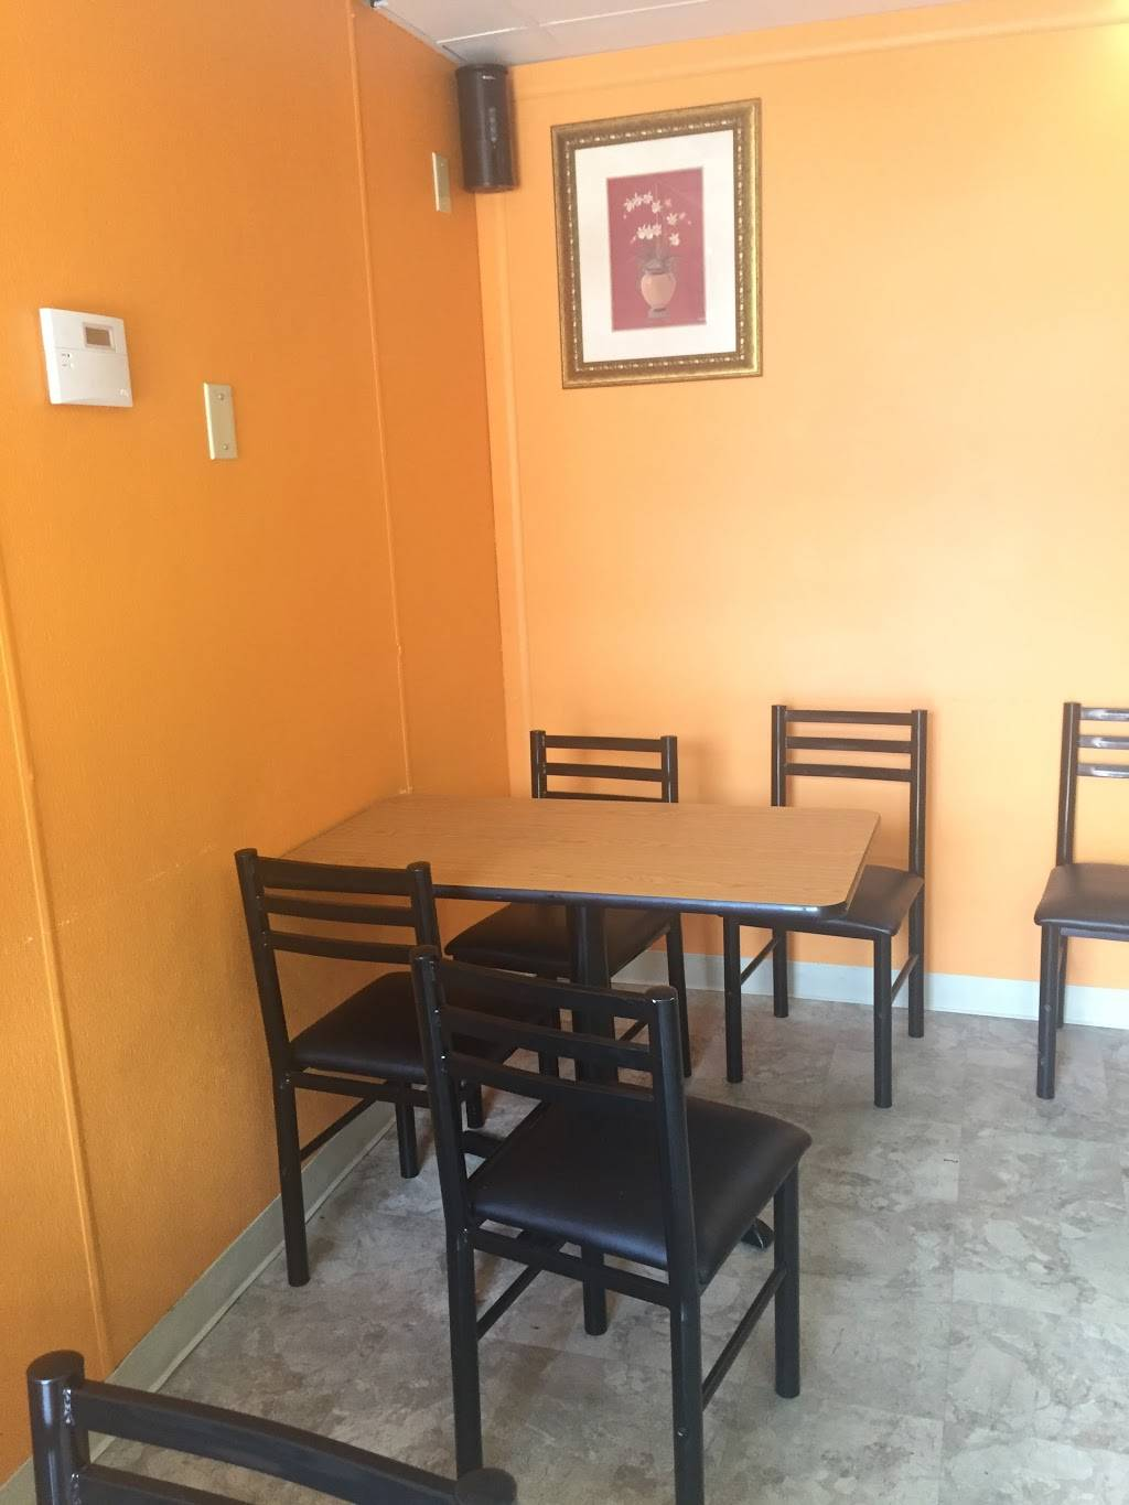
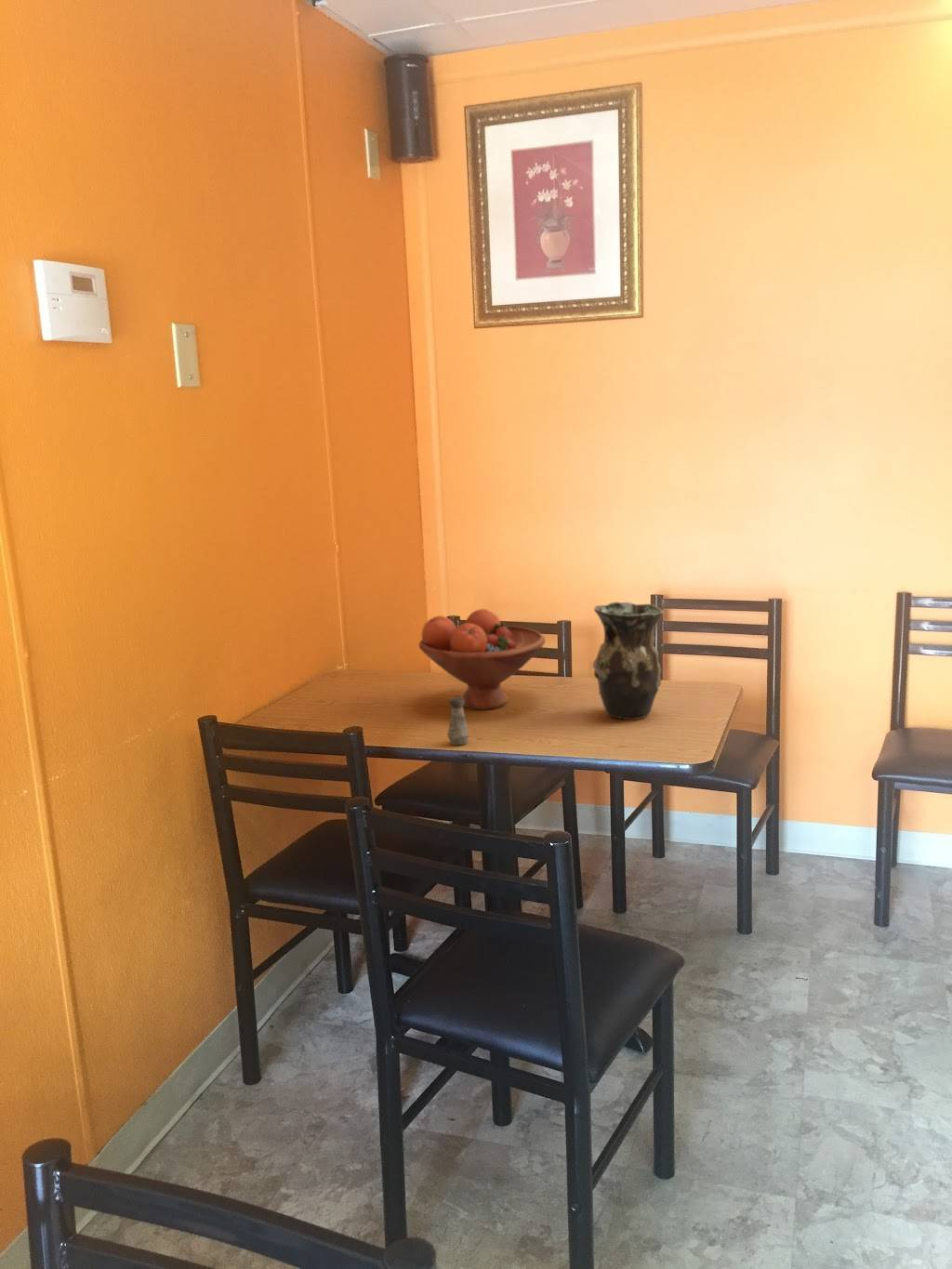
+ salt shaker (457, 720)
+ vase (626, 661)
+ fruit bowl (483, 658)
